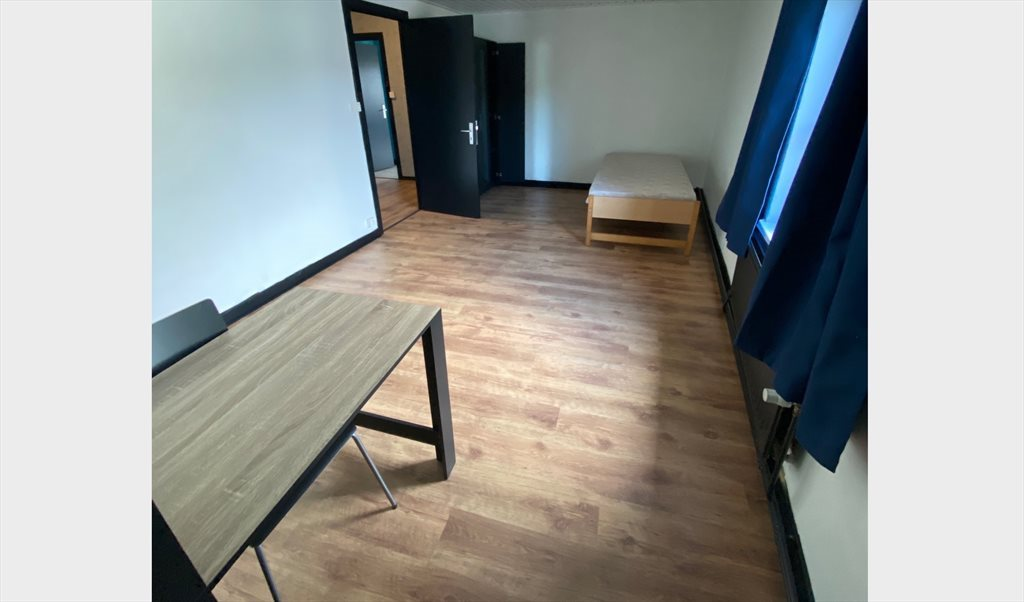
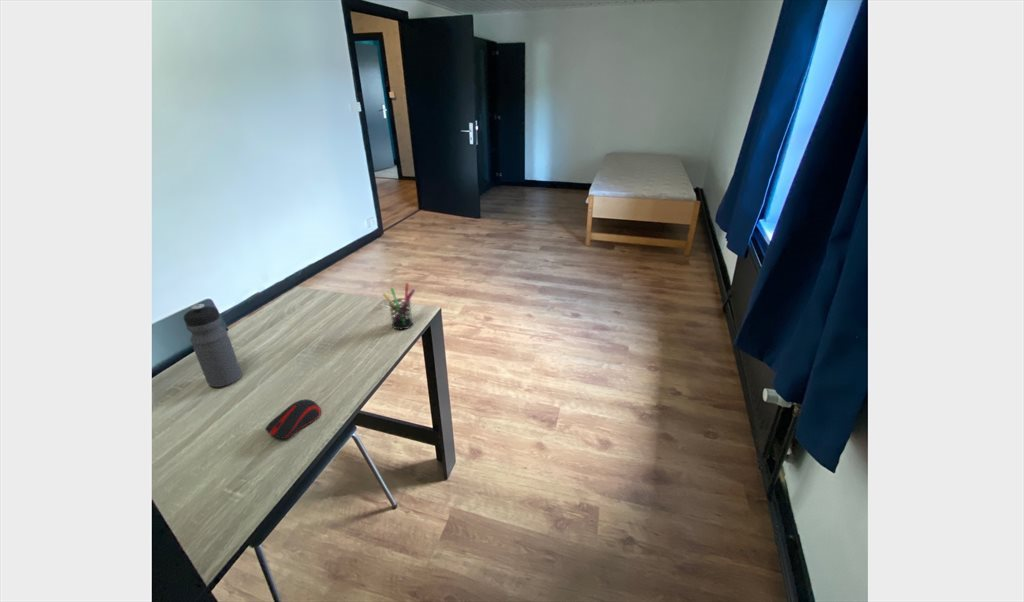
+ water bottle (212, 343)
+ pen holder (399, 304)
+ computer mouse (293, 415)
